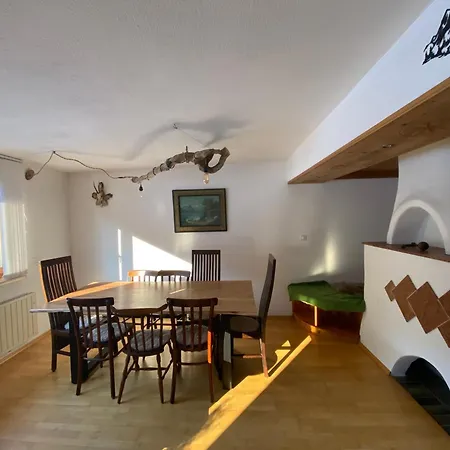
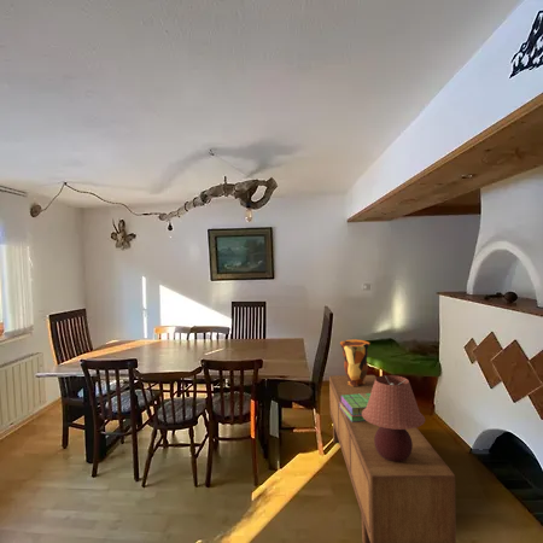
+ stack of books (366, 405)
+ table lamp (392, 418)
+ decorative vase (355, 362)
+ sideboard (373, 446)
